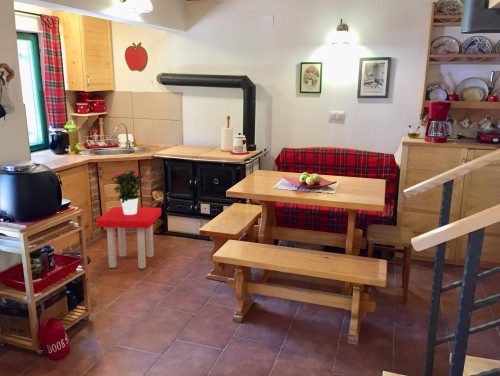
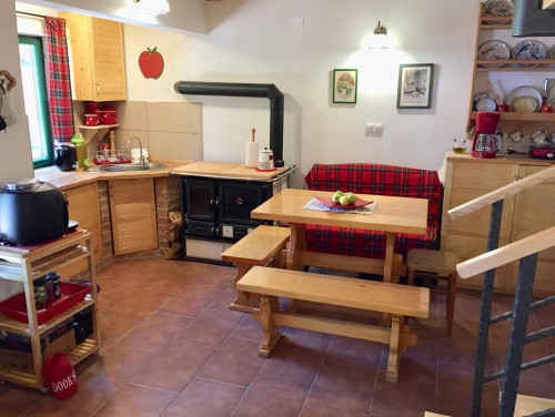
- potted flower (128, 190)
- stool (137, 237)
